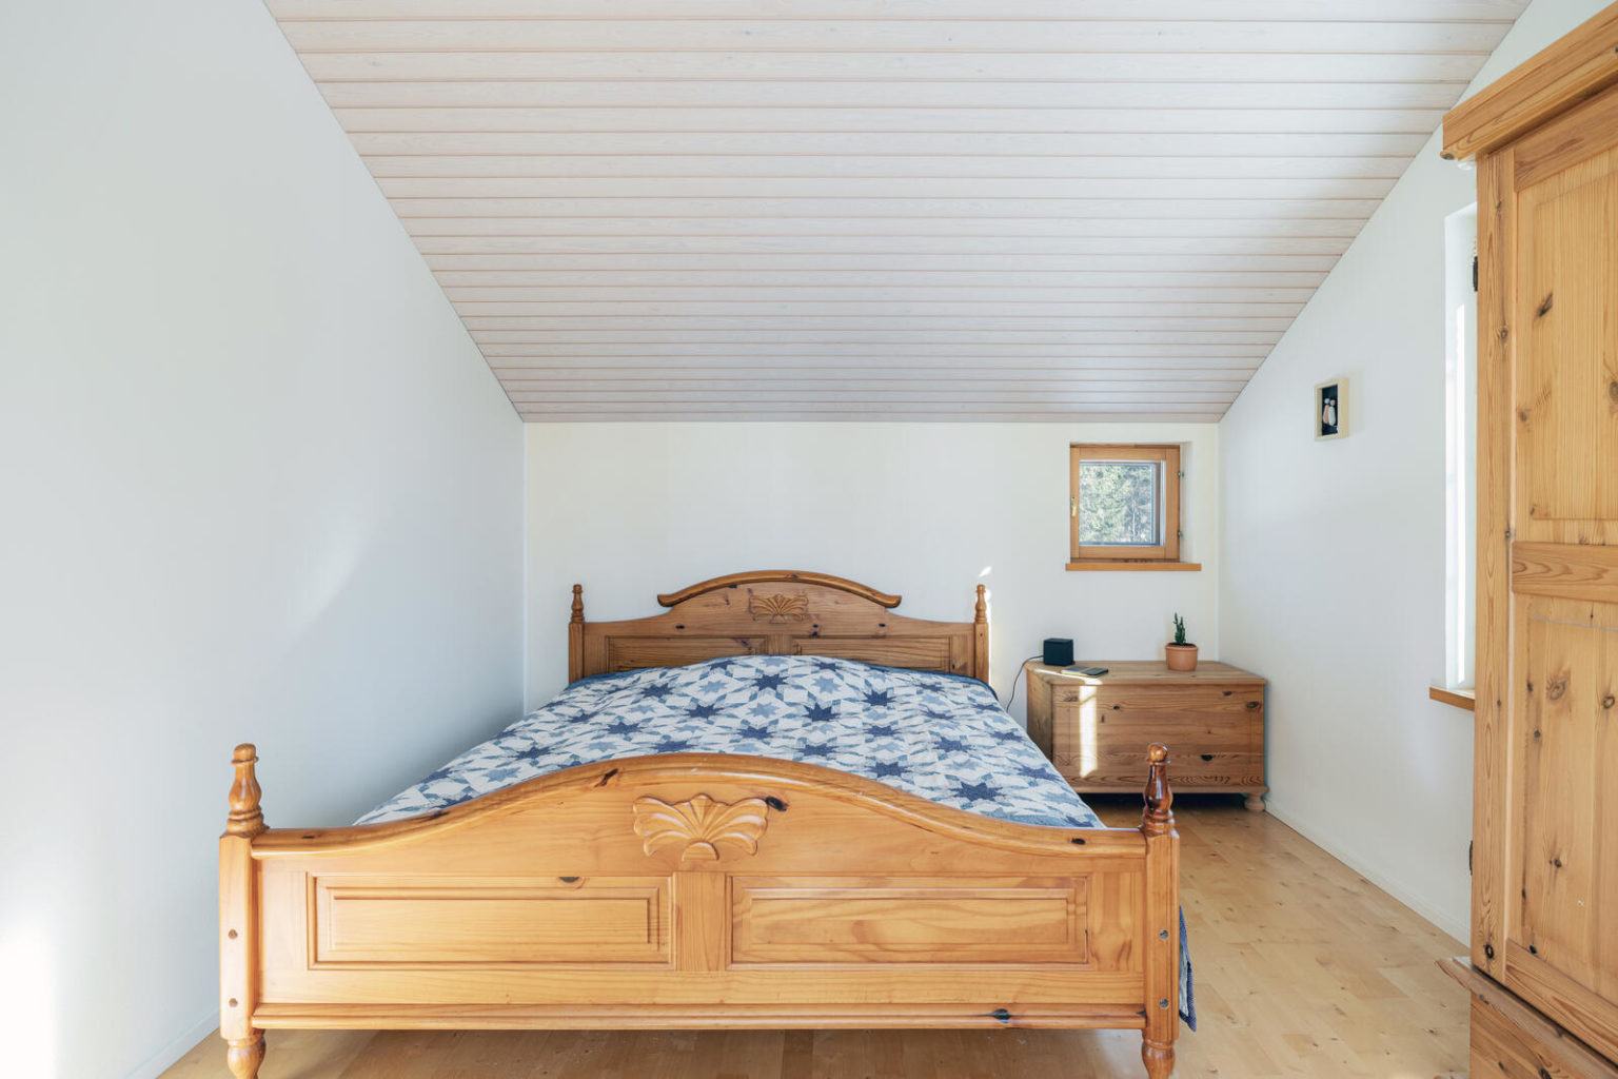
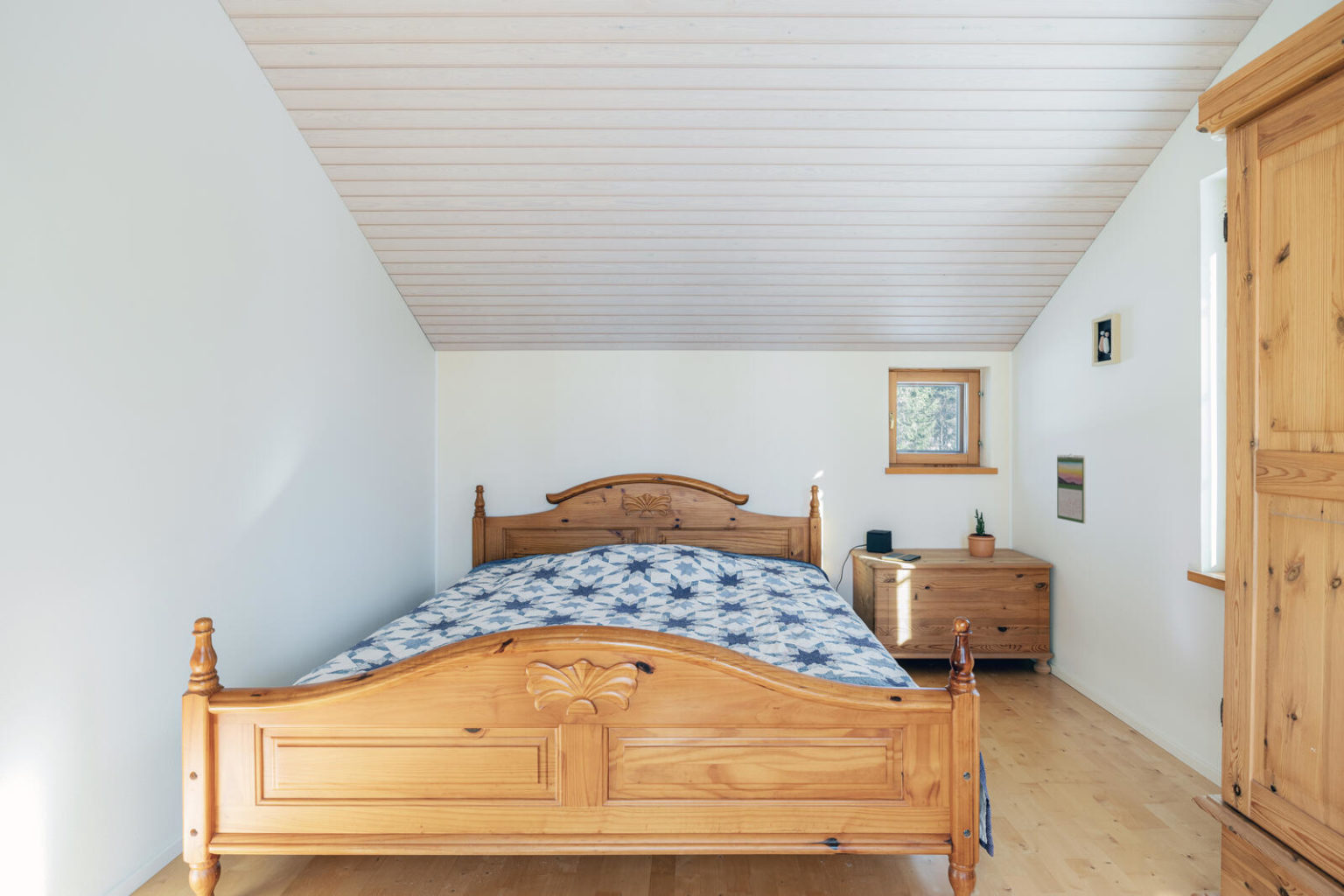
+ calendar (1070, 487)
